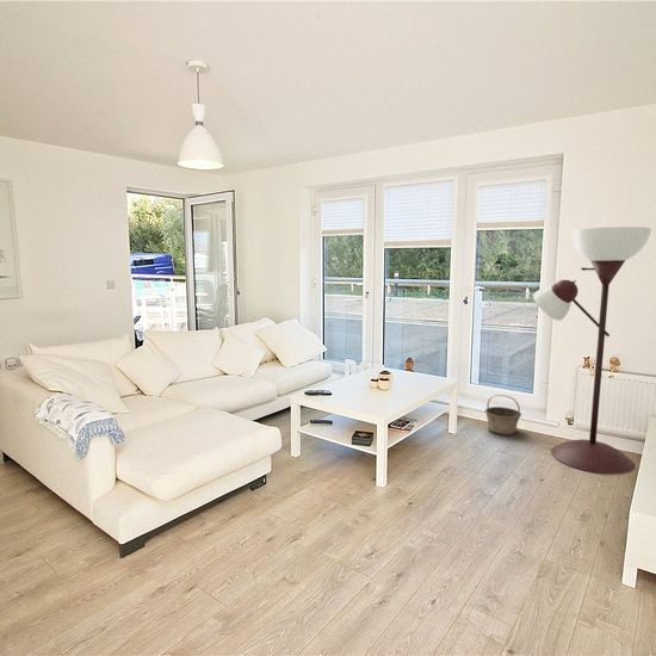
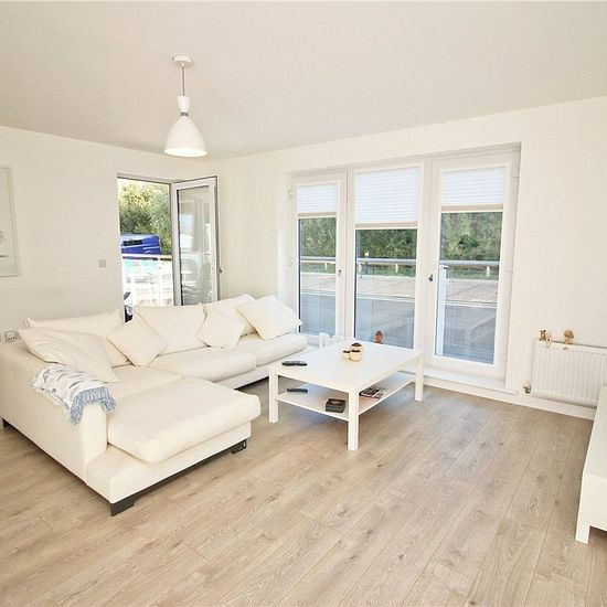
- basket (502, 413)
- floor lamp (596, 349)
